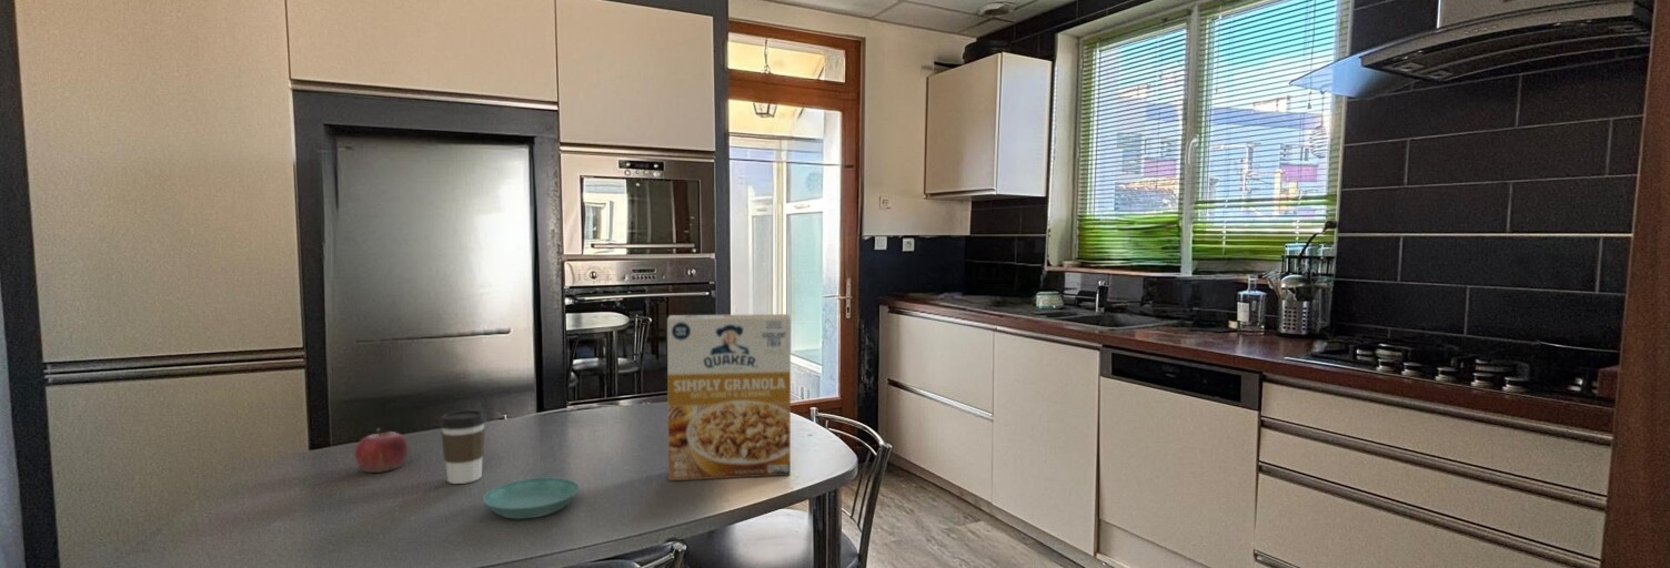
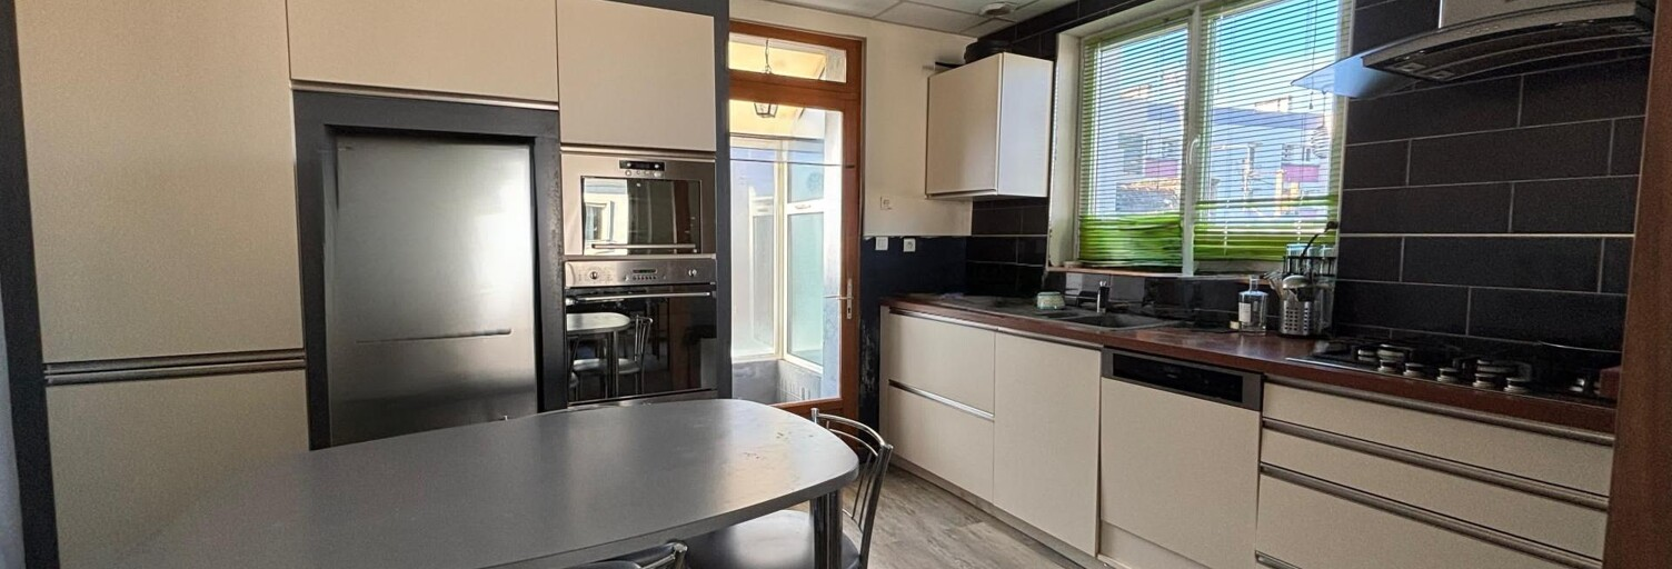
- saucer (532, 499)
- coffee cup (463, 446)
- cereal box (730, 395)
- fruit (381, 447)
